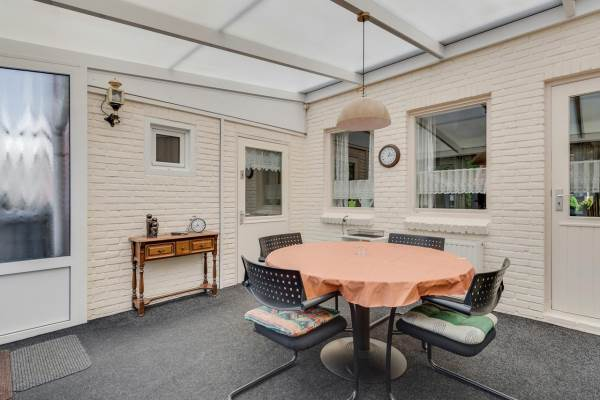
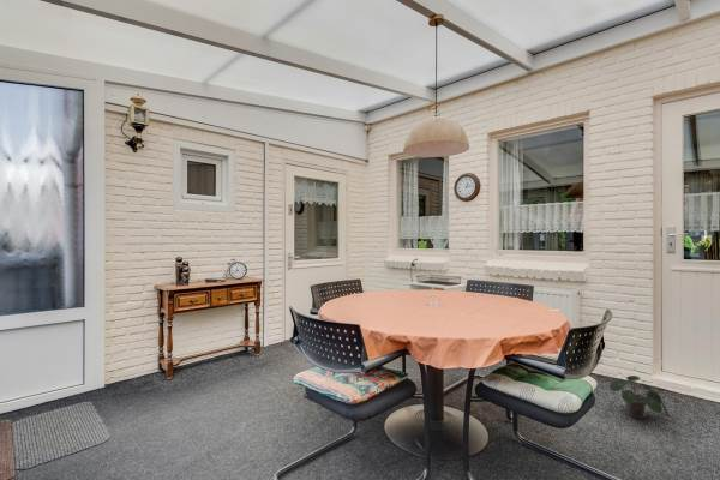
+ potted plant (637, 396)
